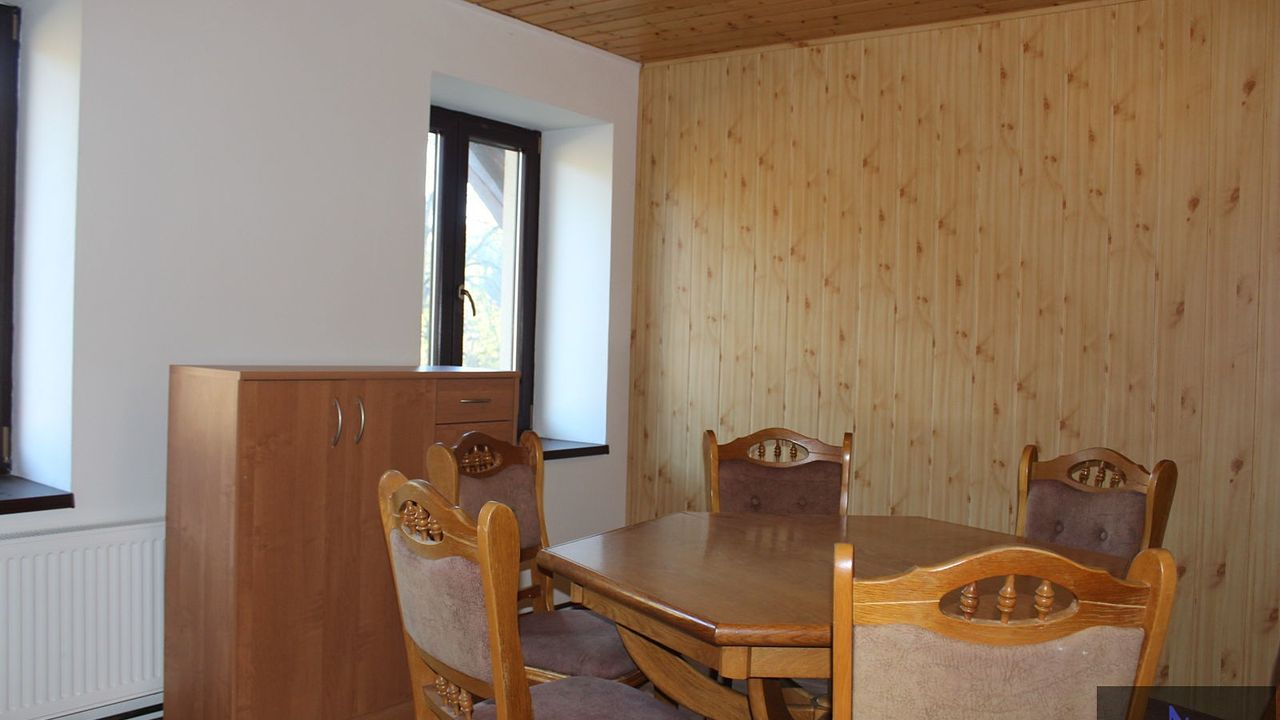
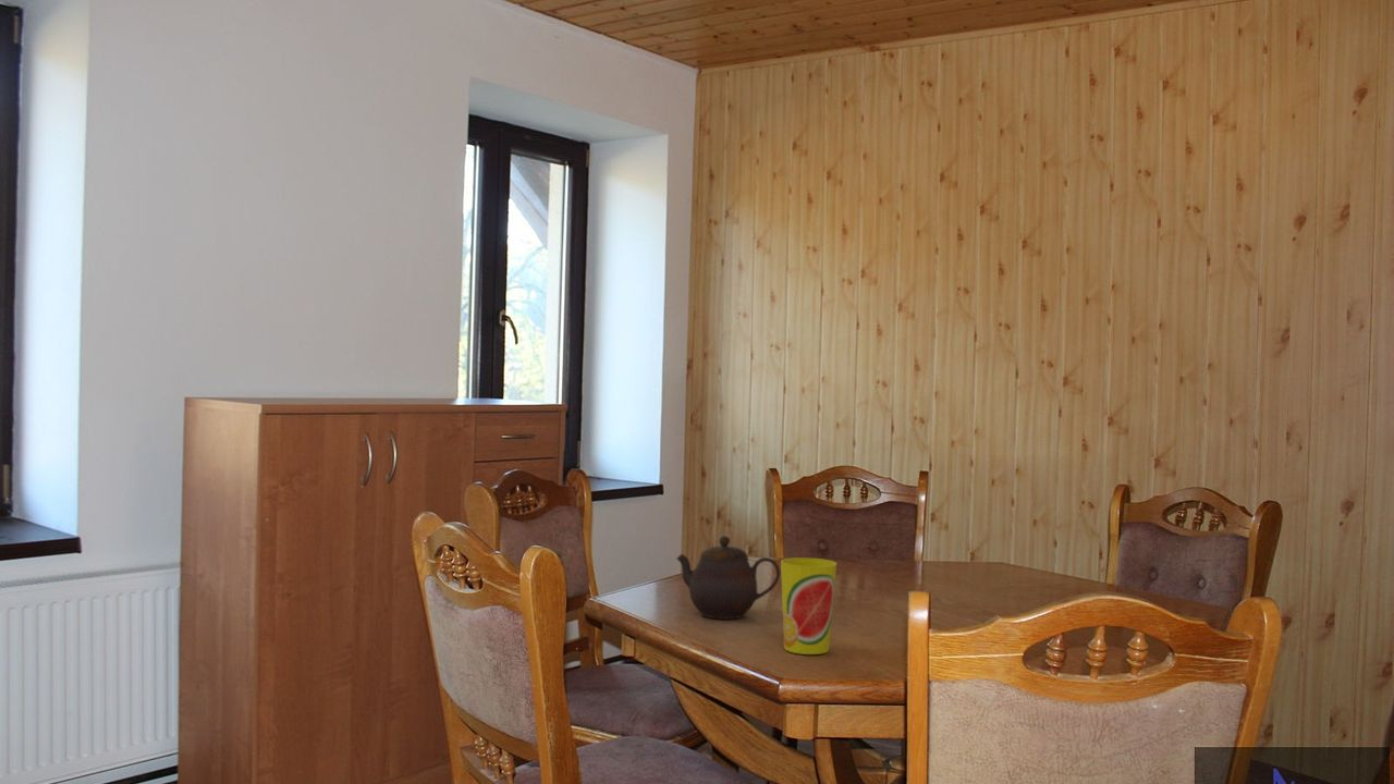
+ cup (807, 605)
+ teapot (727, 575)
